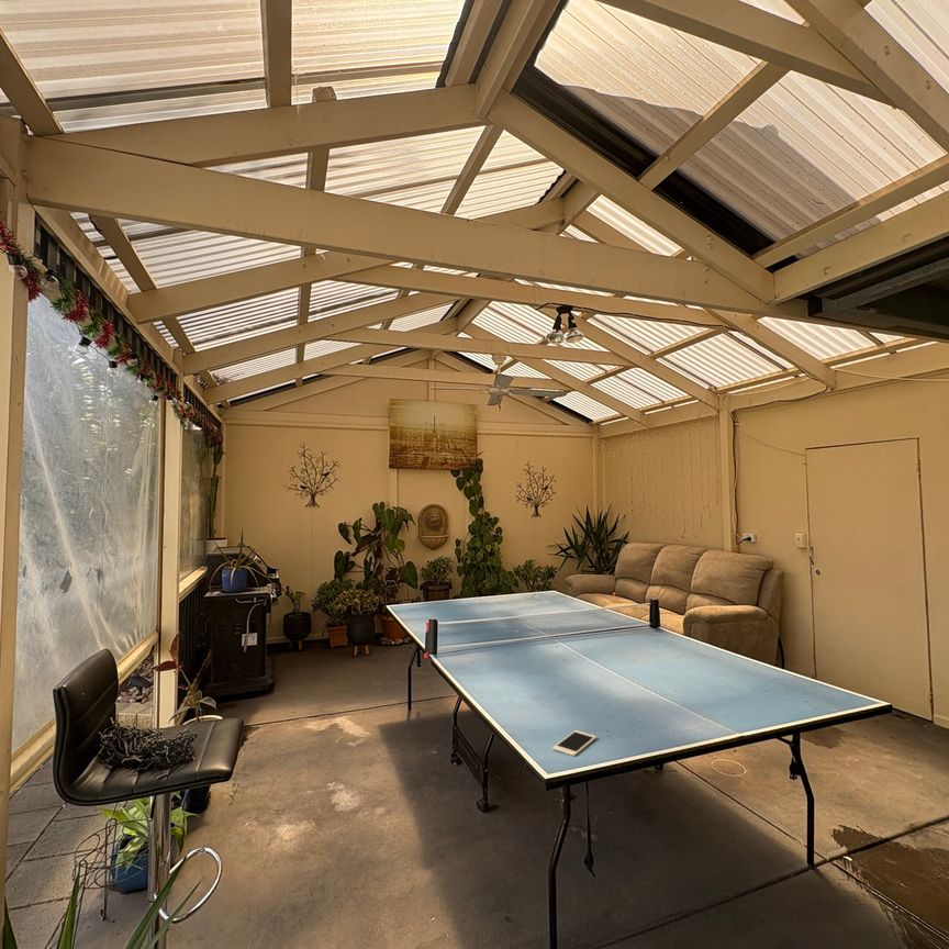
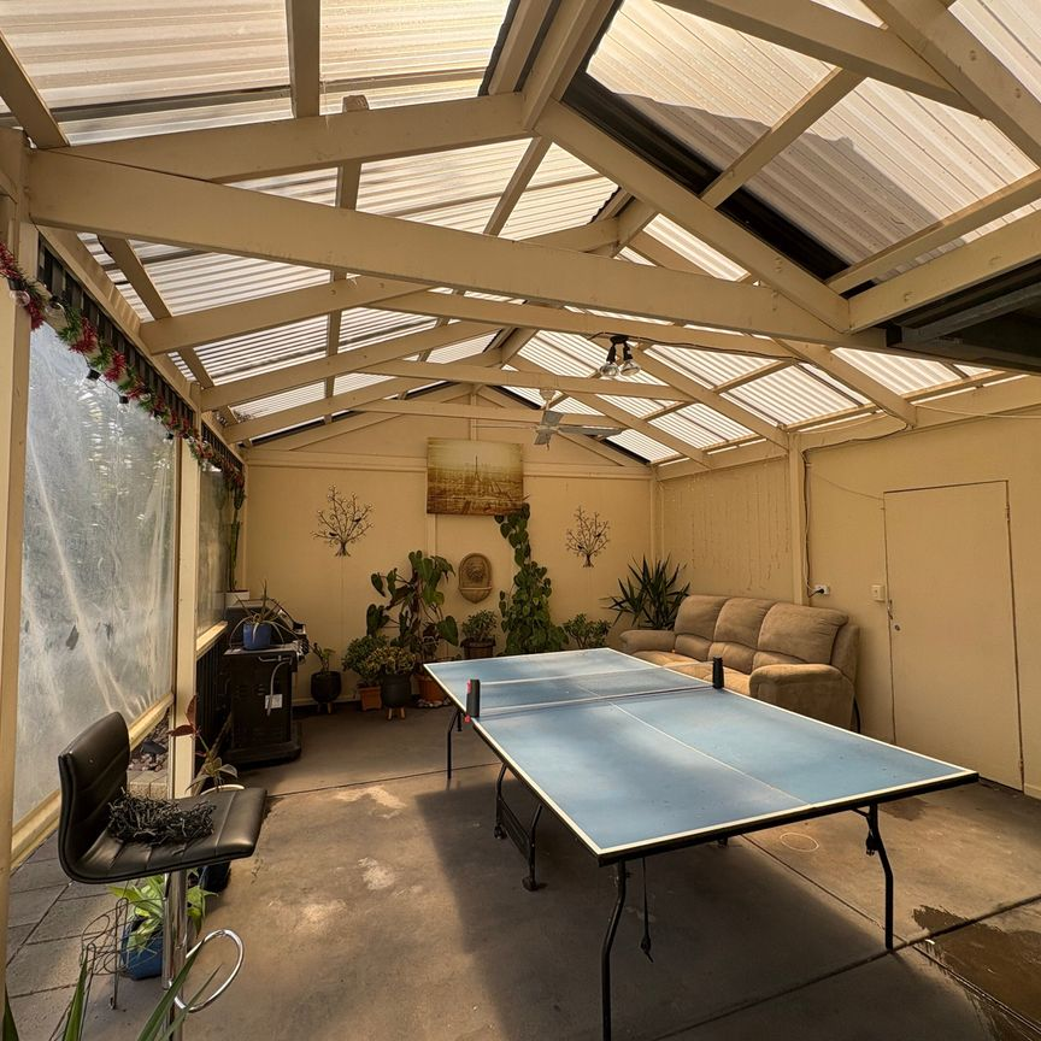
- cell phone (574, 743)
